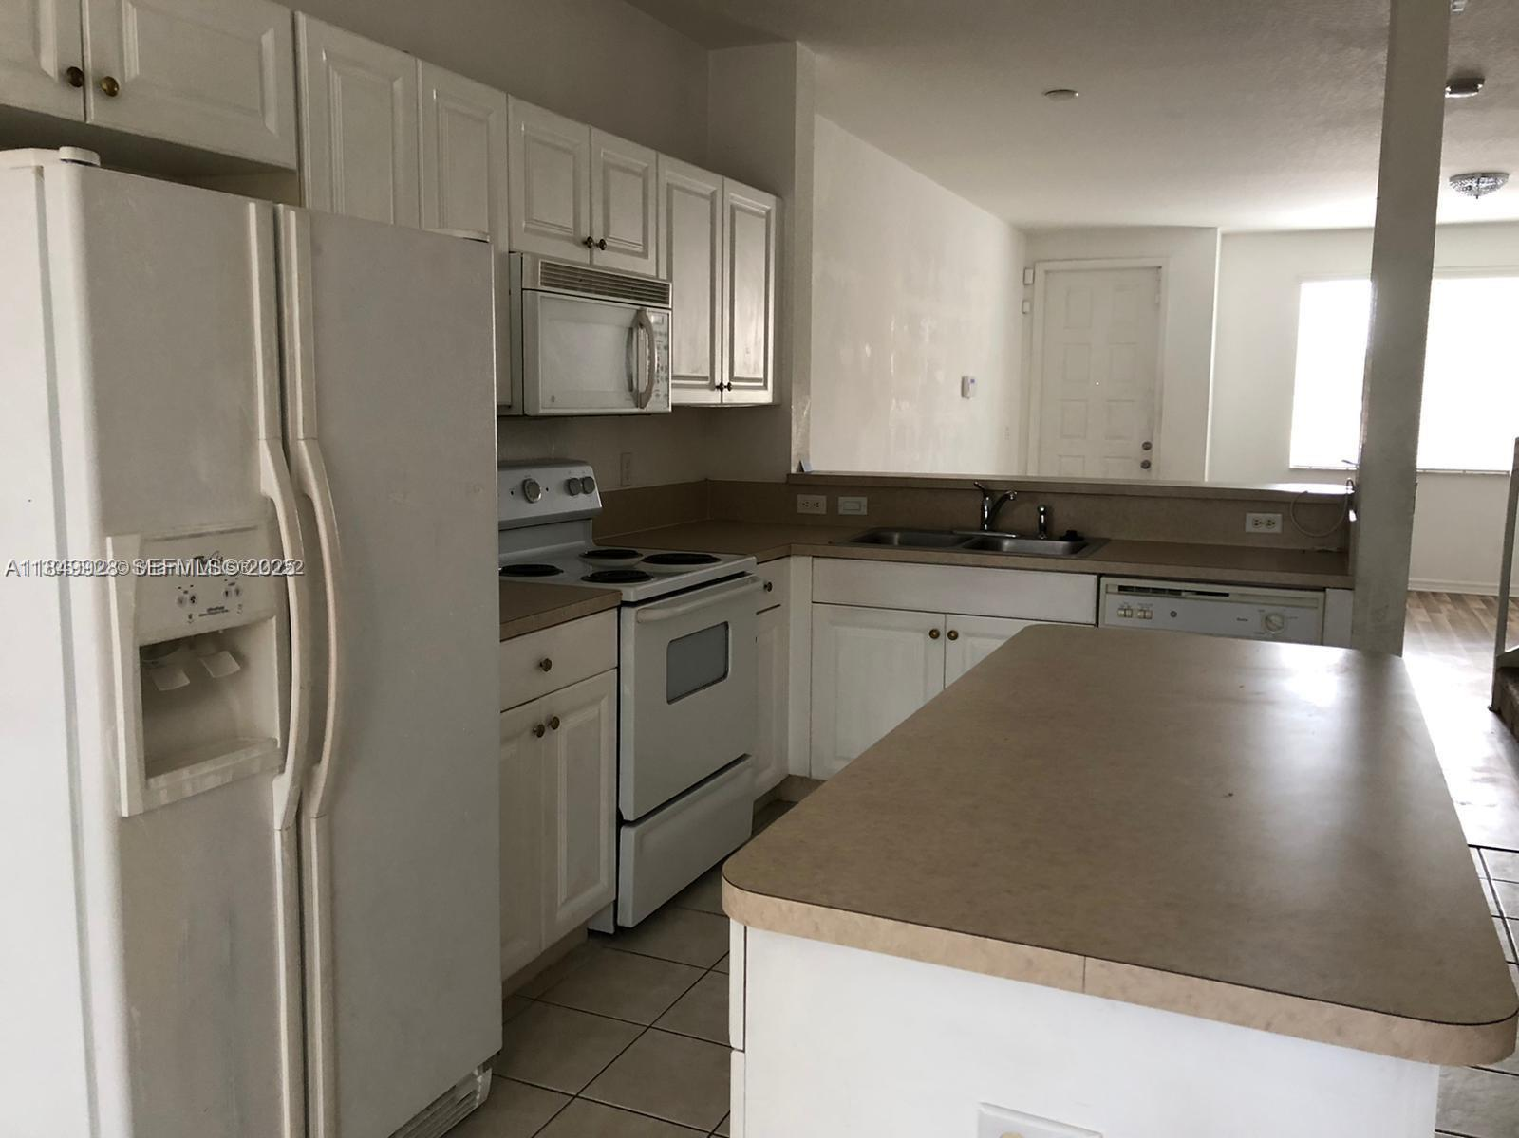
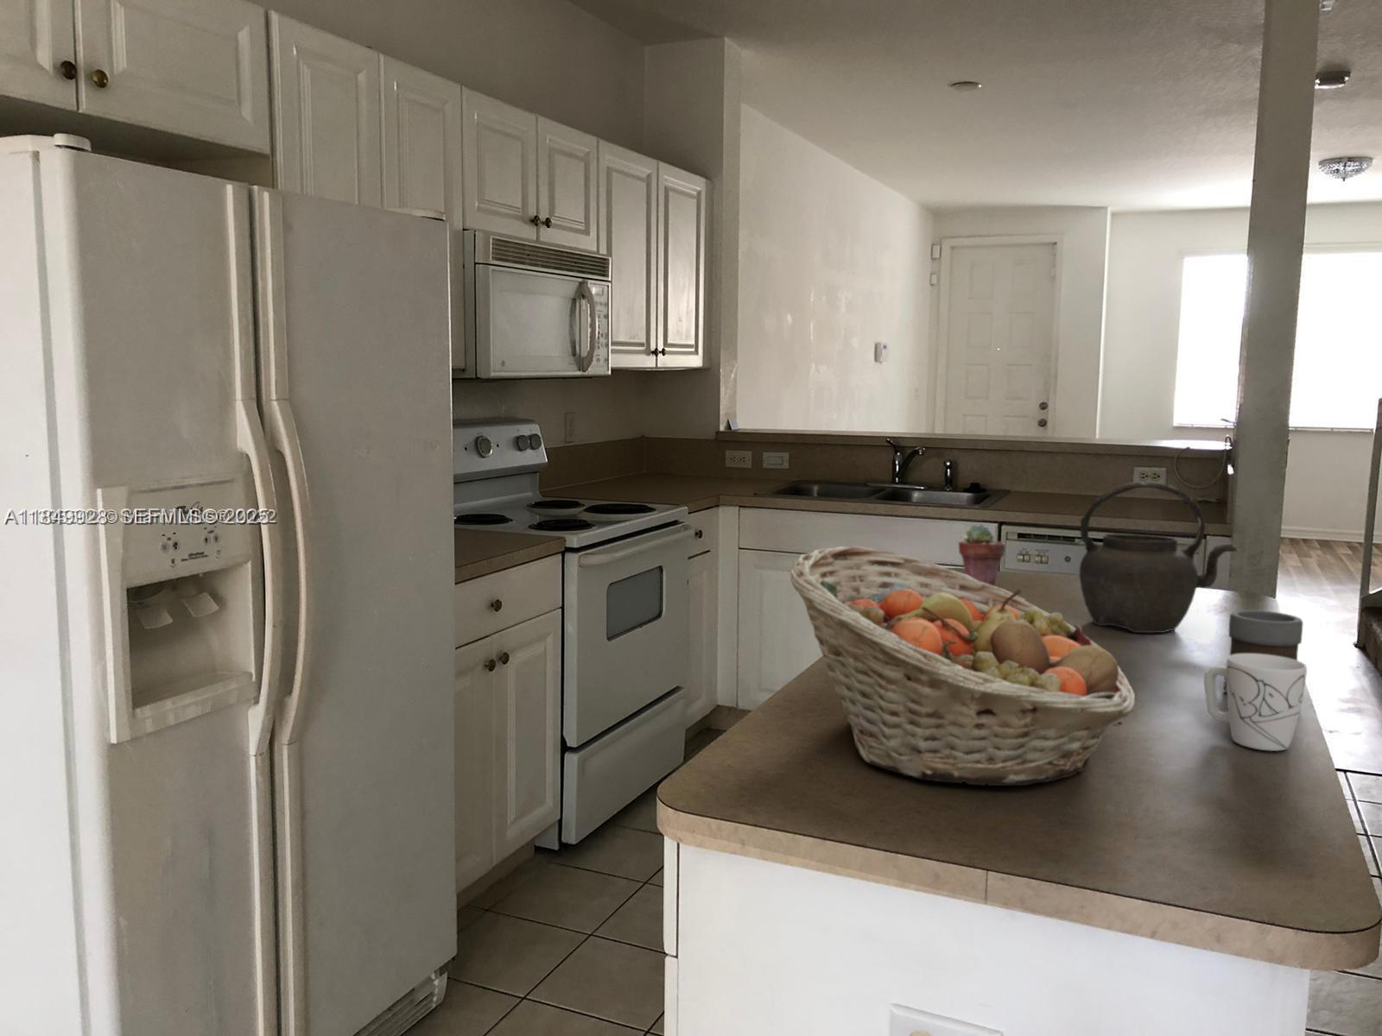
+ fruit basket (957, 650)
+ kettle (1155, 554)
+ mug (1262, 652)
+ potted succulent (982, 554)
+ mug (1250, 700)
